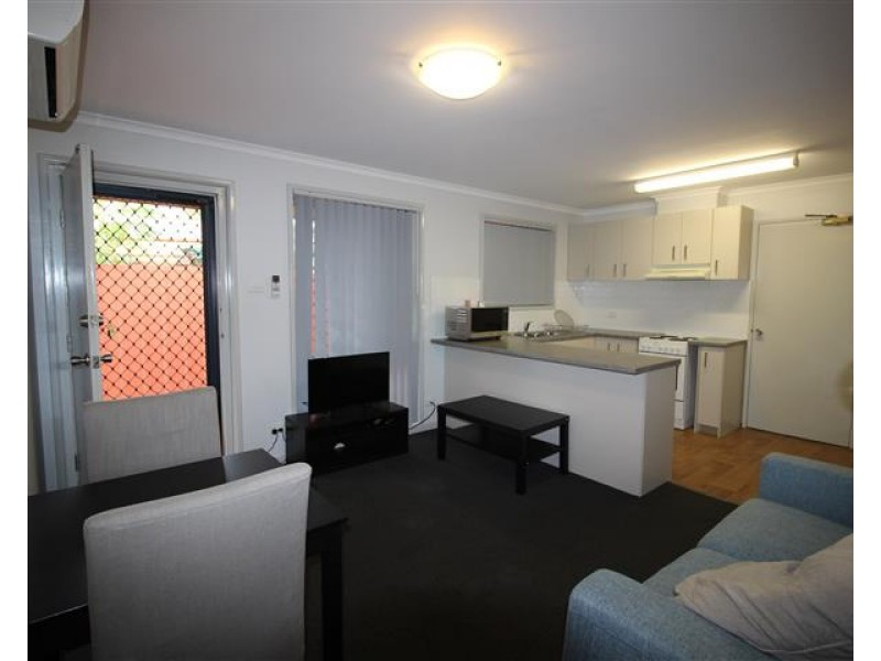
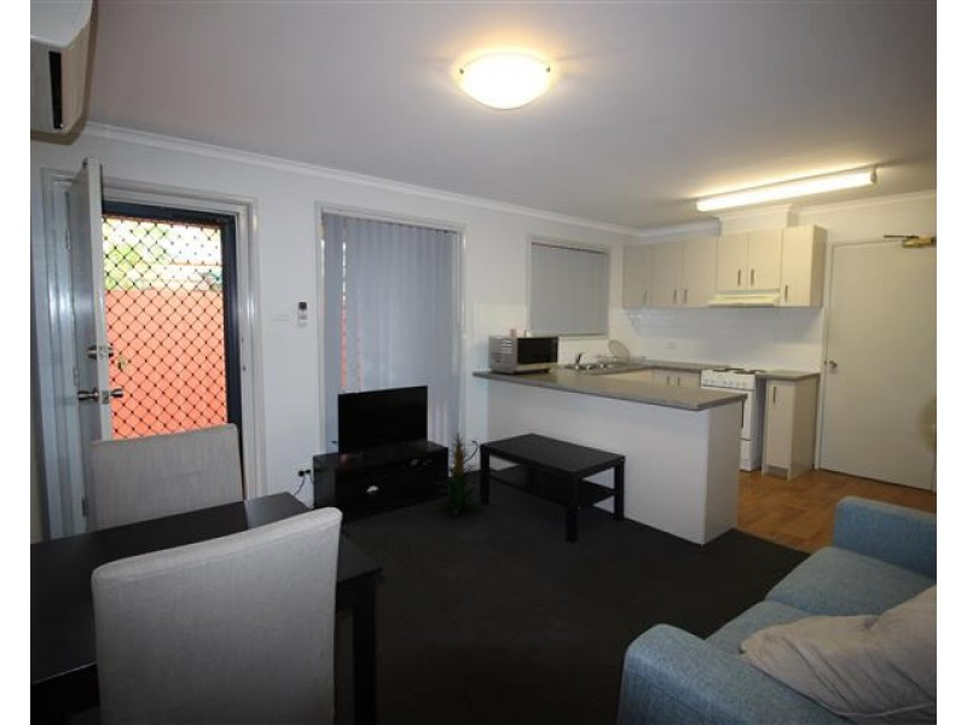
+ indoor plant (458, 469)
